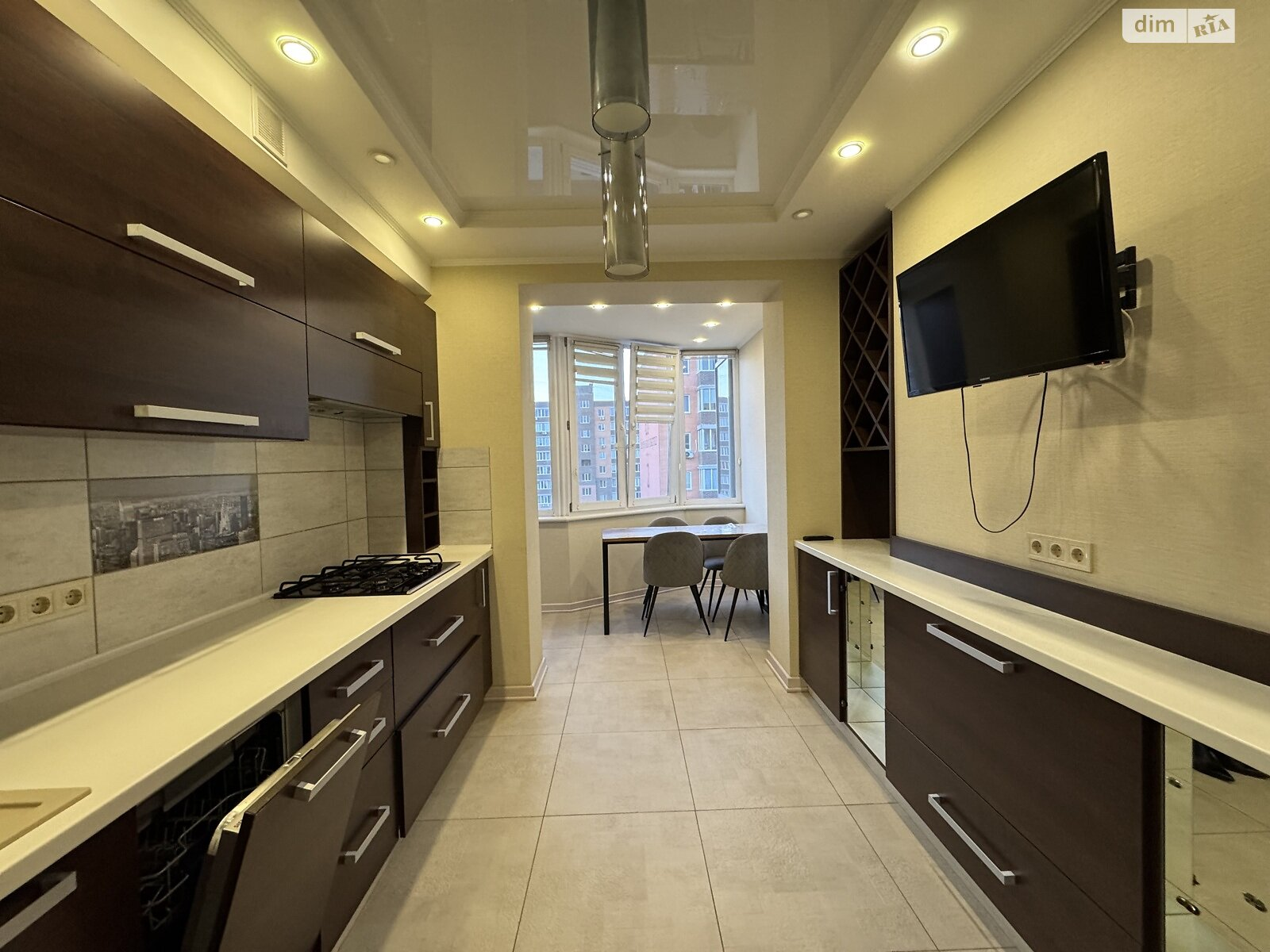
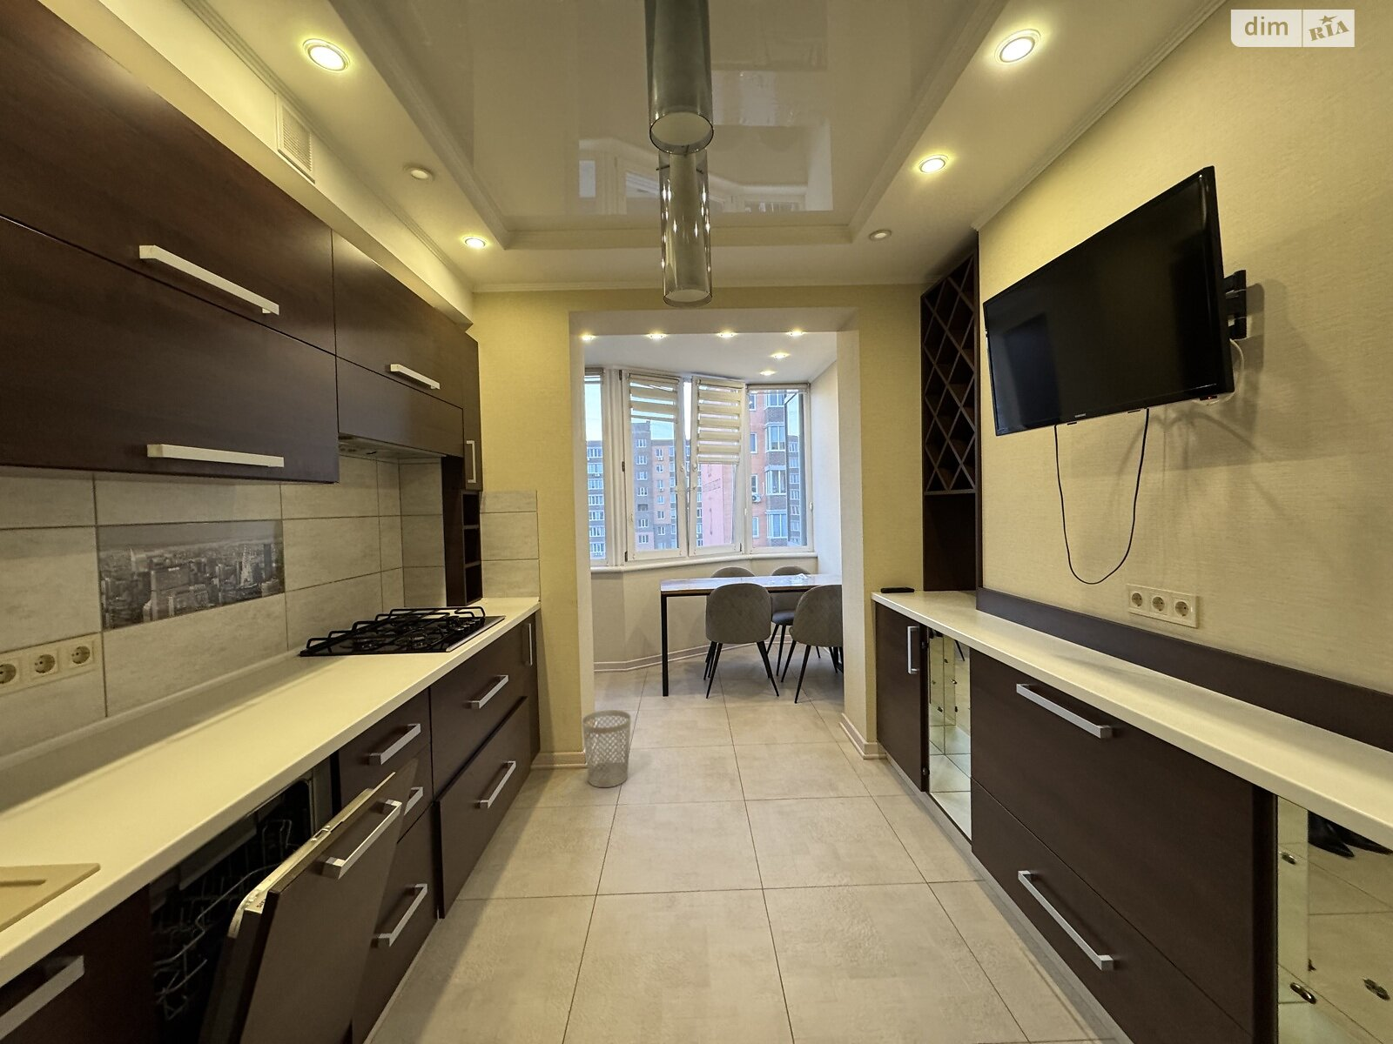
+ wastebasket (607, 748)
